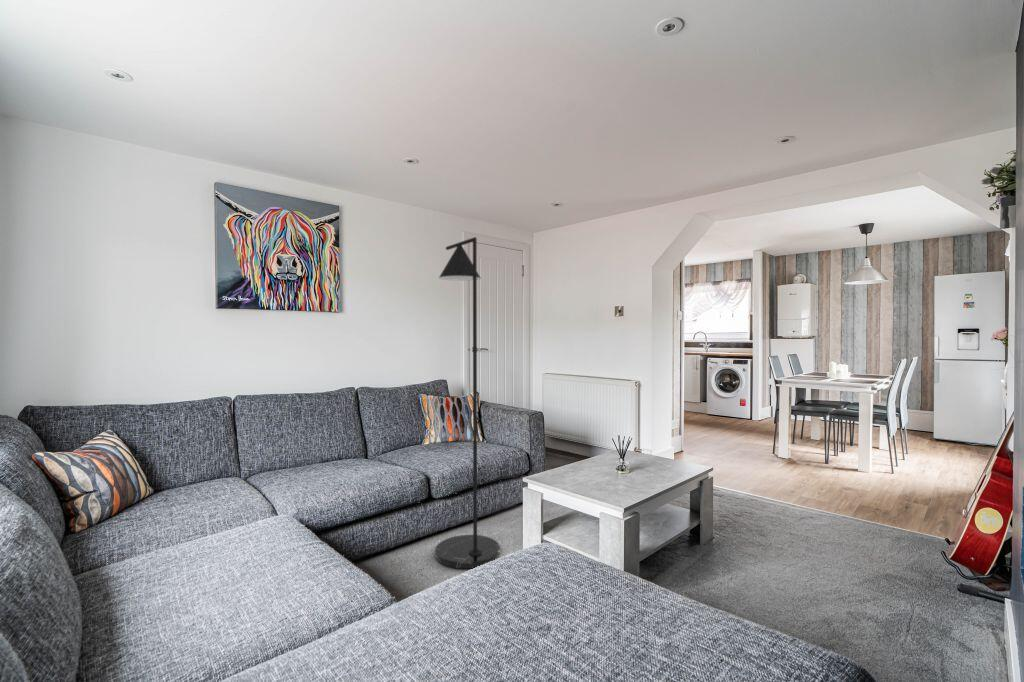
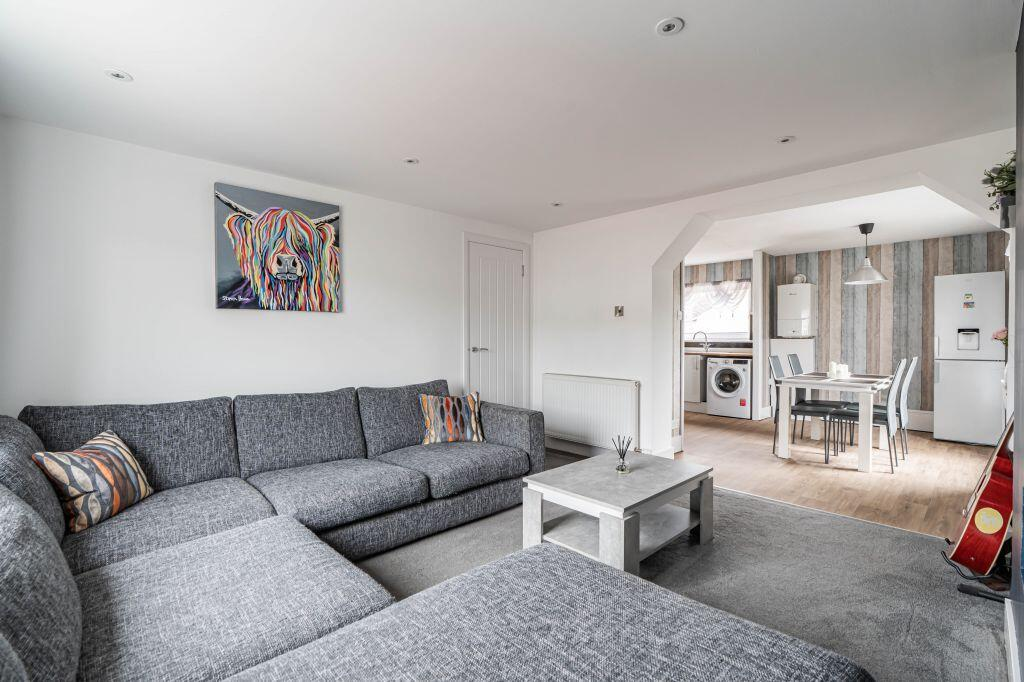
- floor lamp (473, 397)
